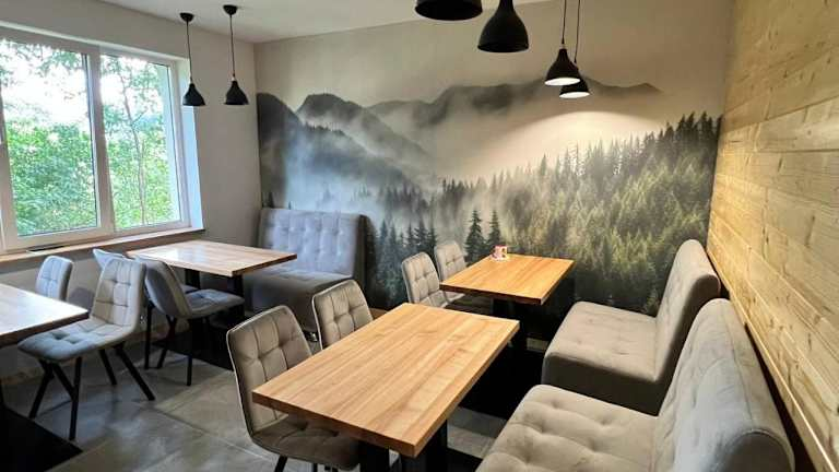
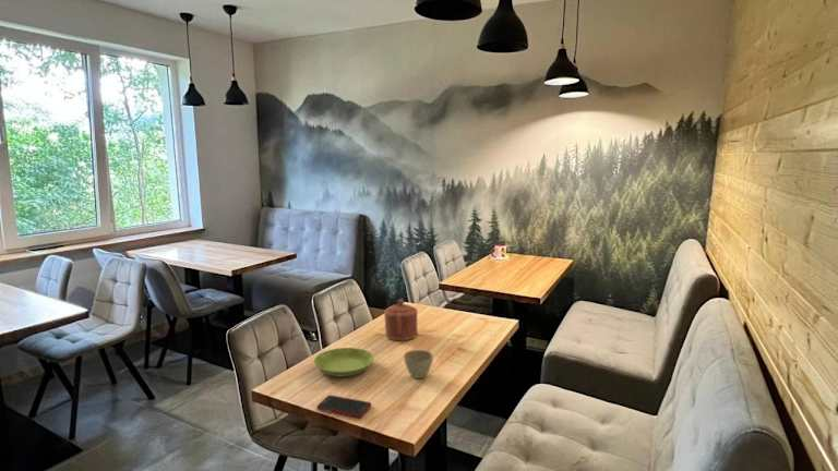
+ flower pot (418, 365)
+ saucer (344, 362)
+ cell phone (344, 406)
+ teapot (400, 316)
